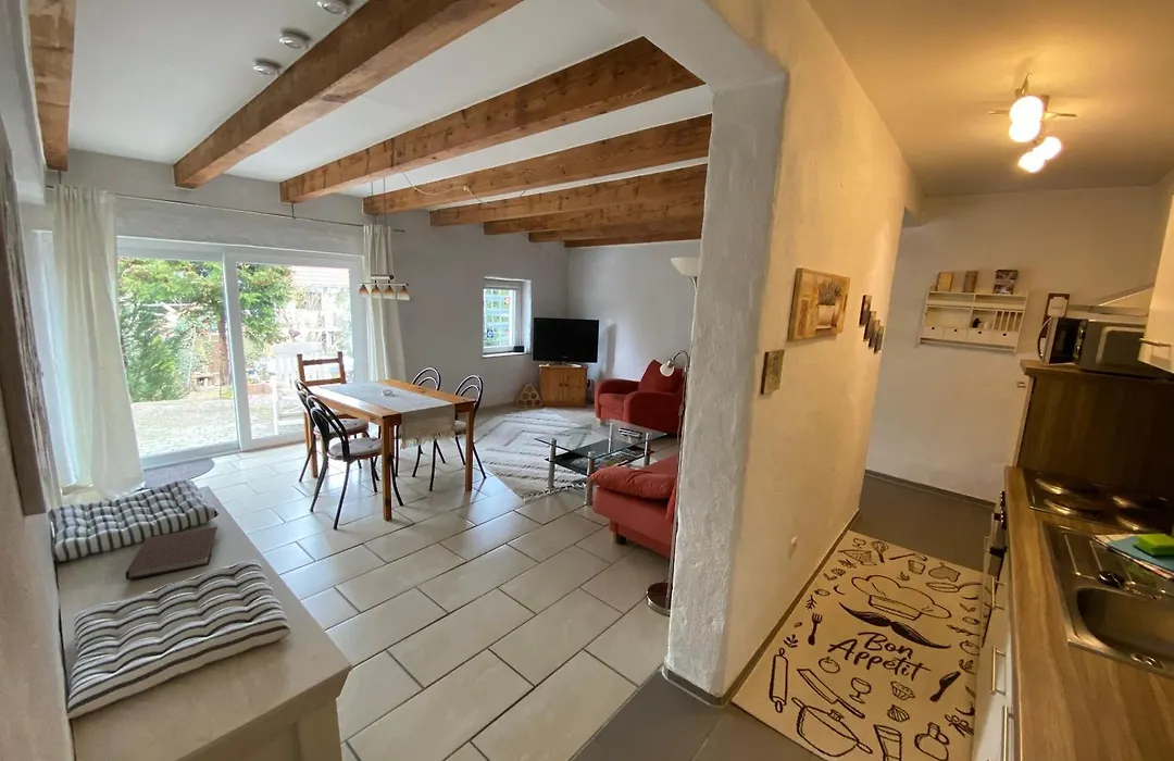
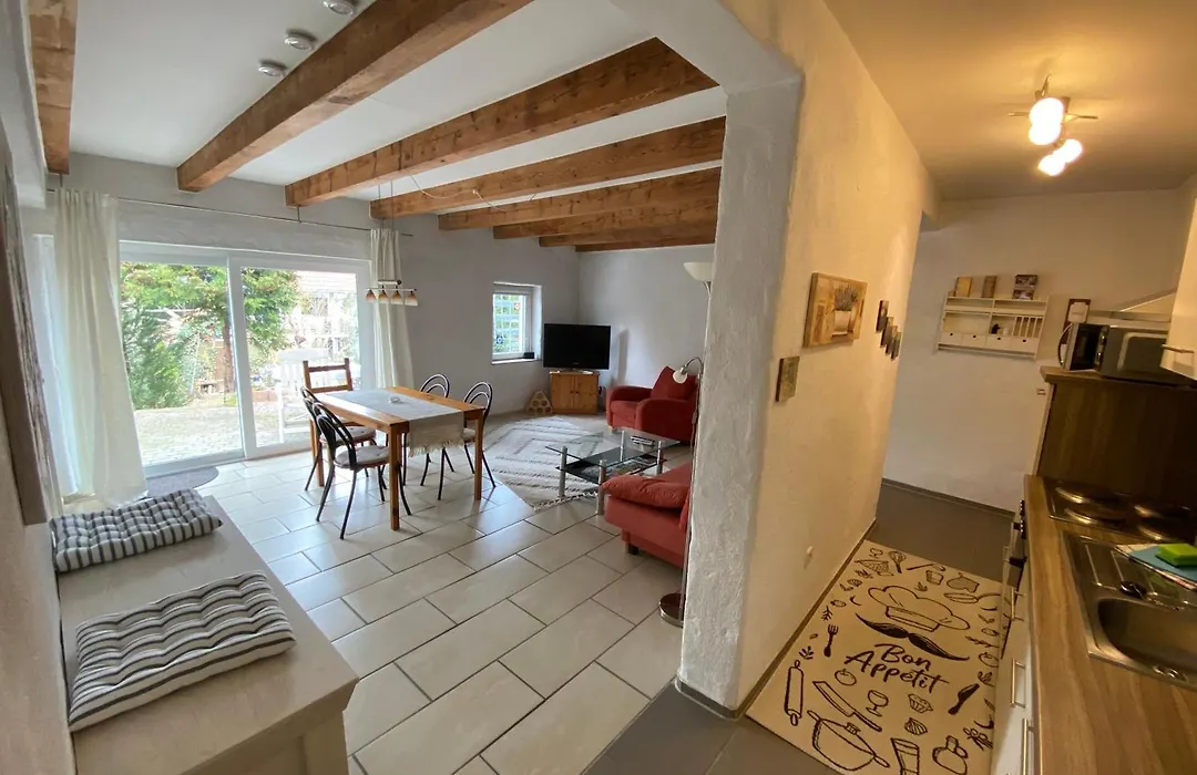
- notebook (176, 550)
